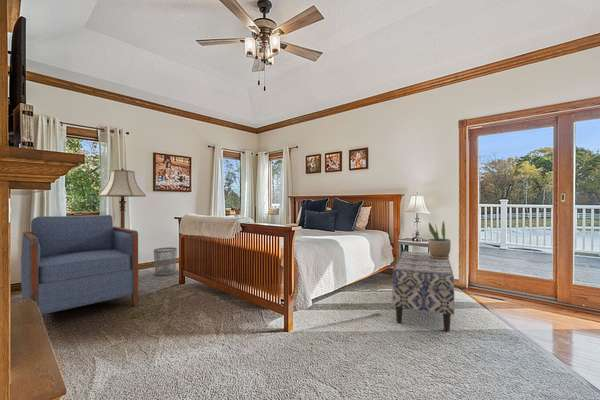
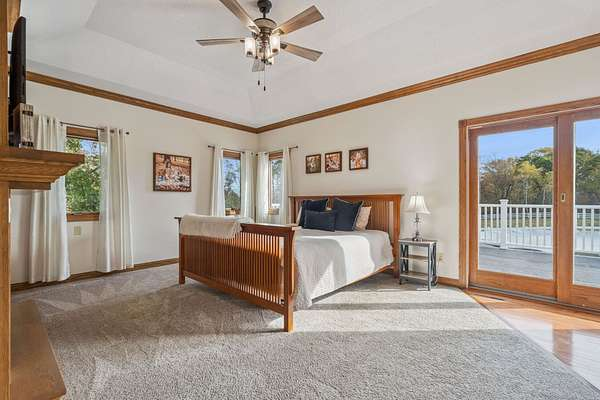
- potted plant (438, 238)
- waste bin (165, 261)
- bench (423, 284)
- floor lamp (122, 223)
- armchair (80, 261)
